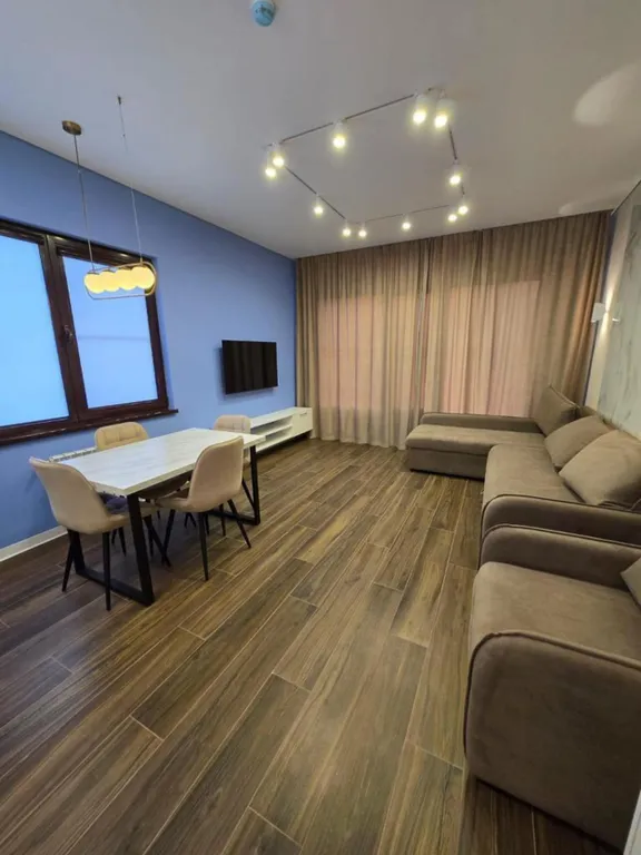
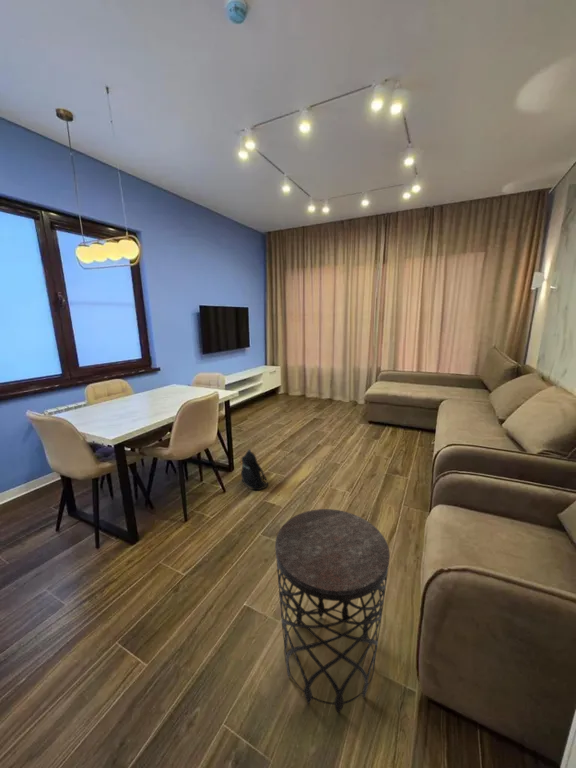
+ side table (330, 600)
+ backpack (253, 465)
